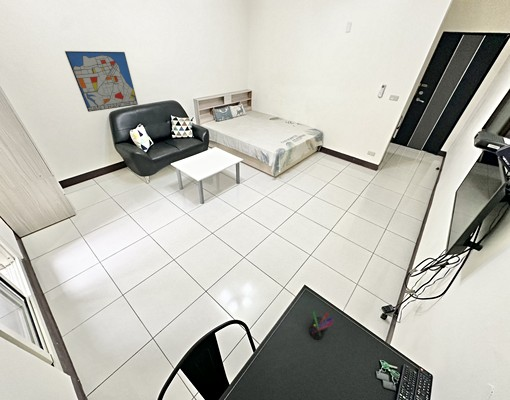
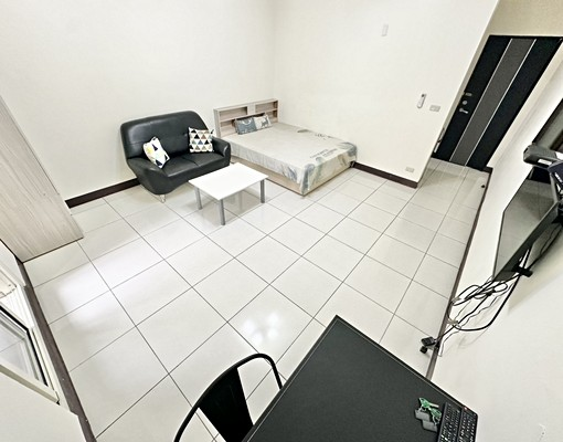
- wall art (106, 81)
- pen holder (319, 323)
